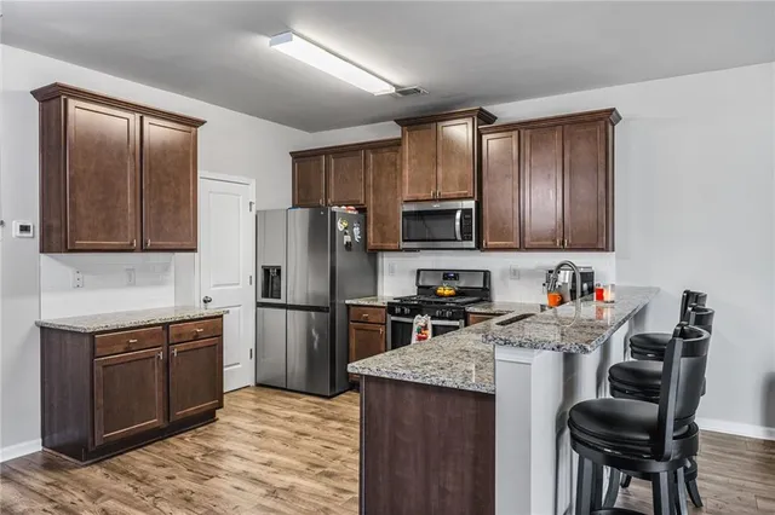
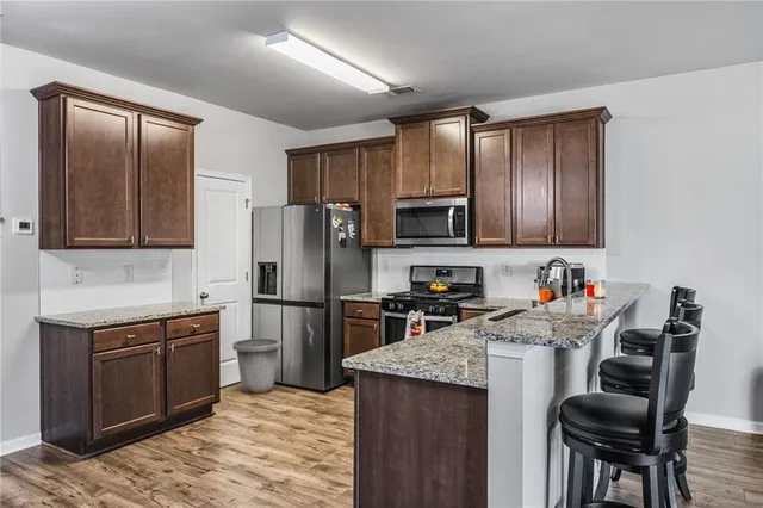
+ trash can (258, 366)
